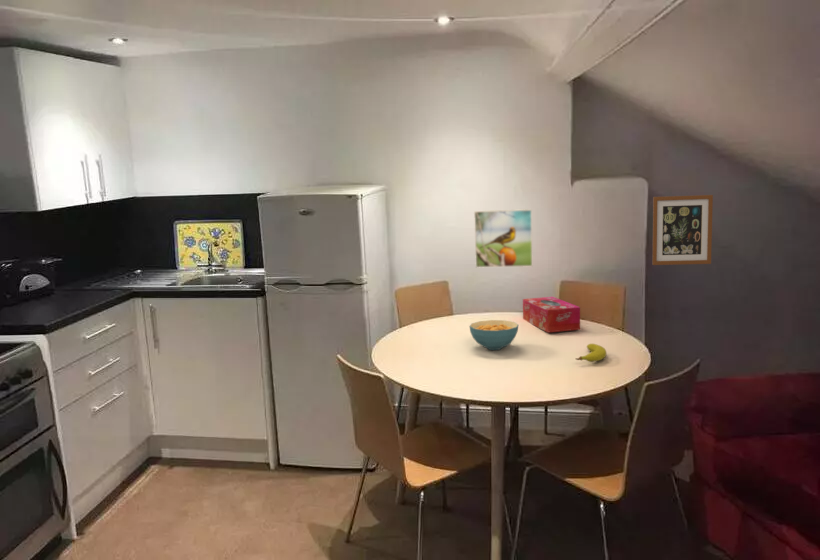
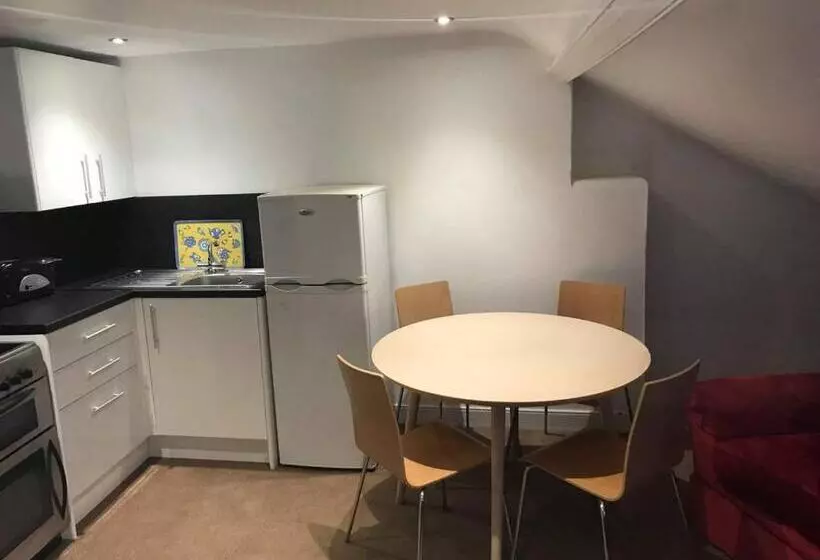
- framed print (503, 238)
- wall art (682, 230)
- fruit (589, 353)
- cereal bowl (494, 336)
- tissue box (550, 313)
